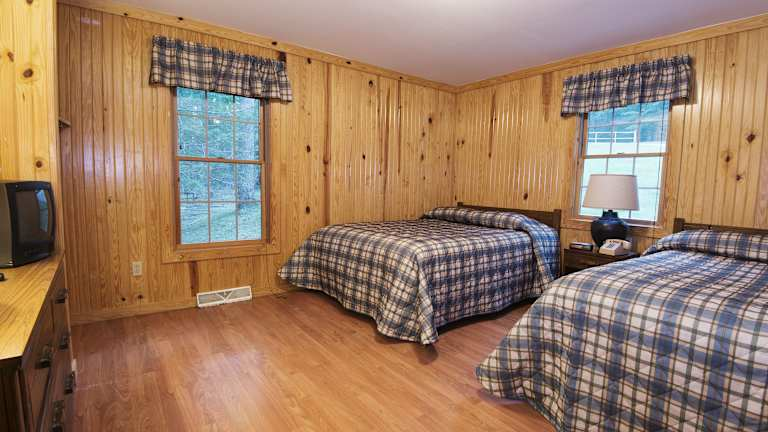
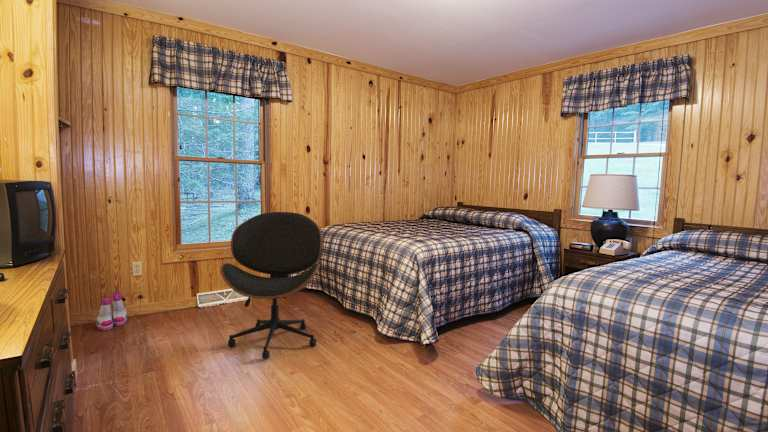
+ office chair (273, 279)
+ boots (112, 309)
